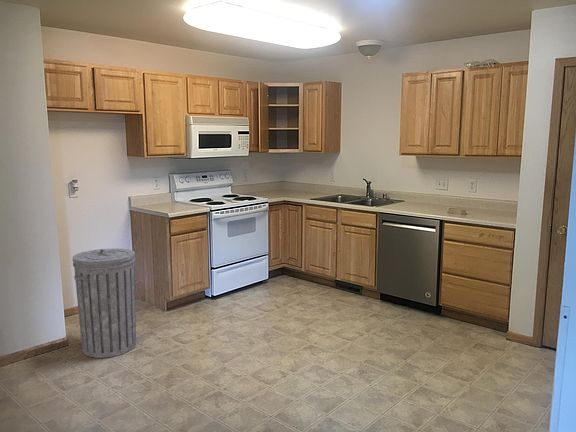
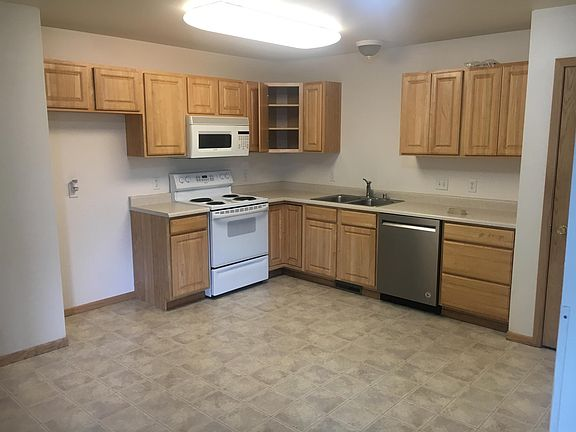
- trash can (106, 298)
